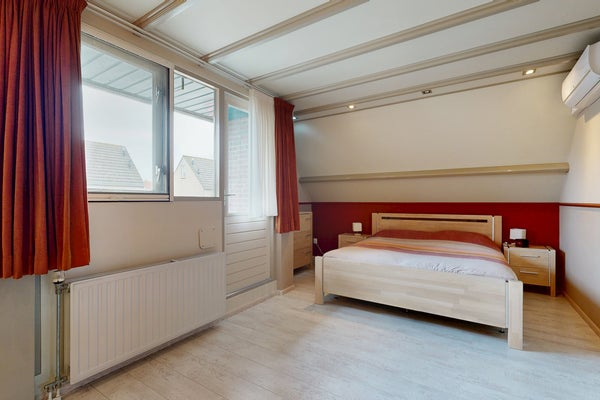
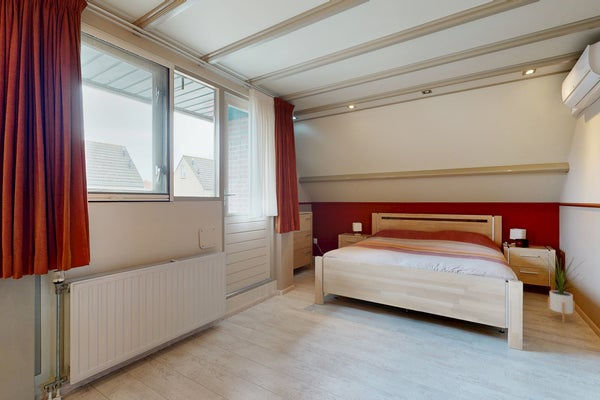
+ house plant (562, 285)
